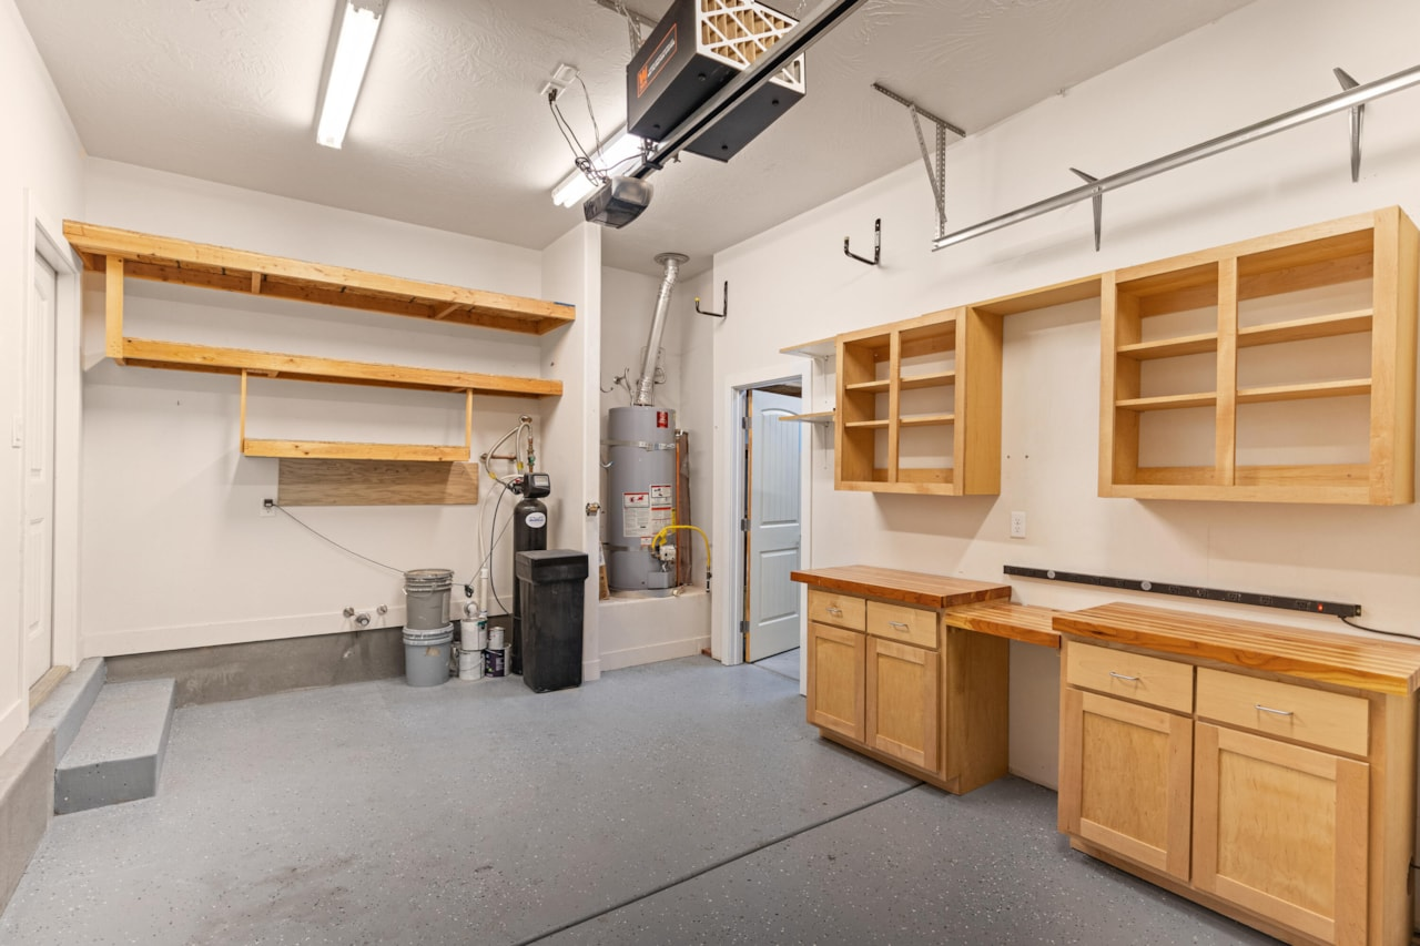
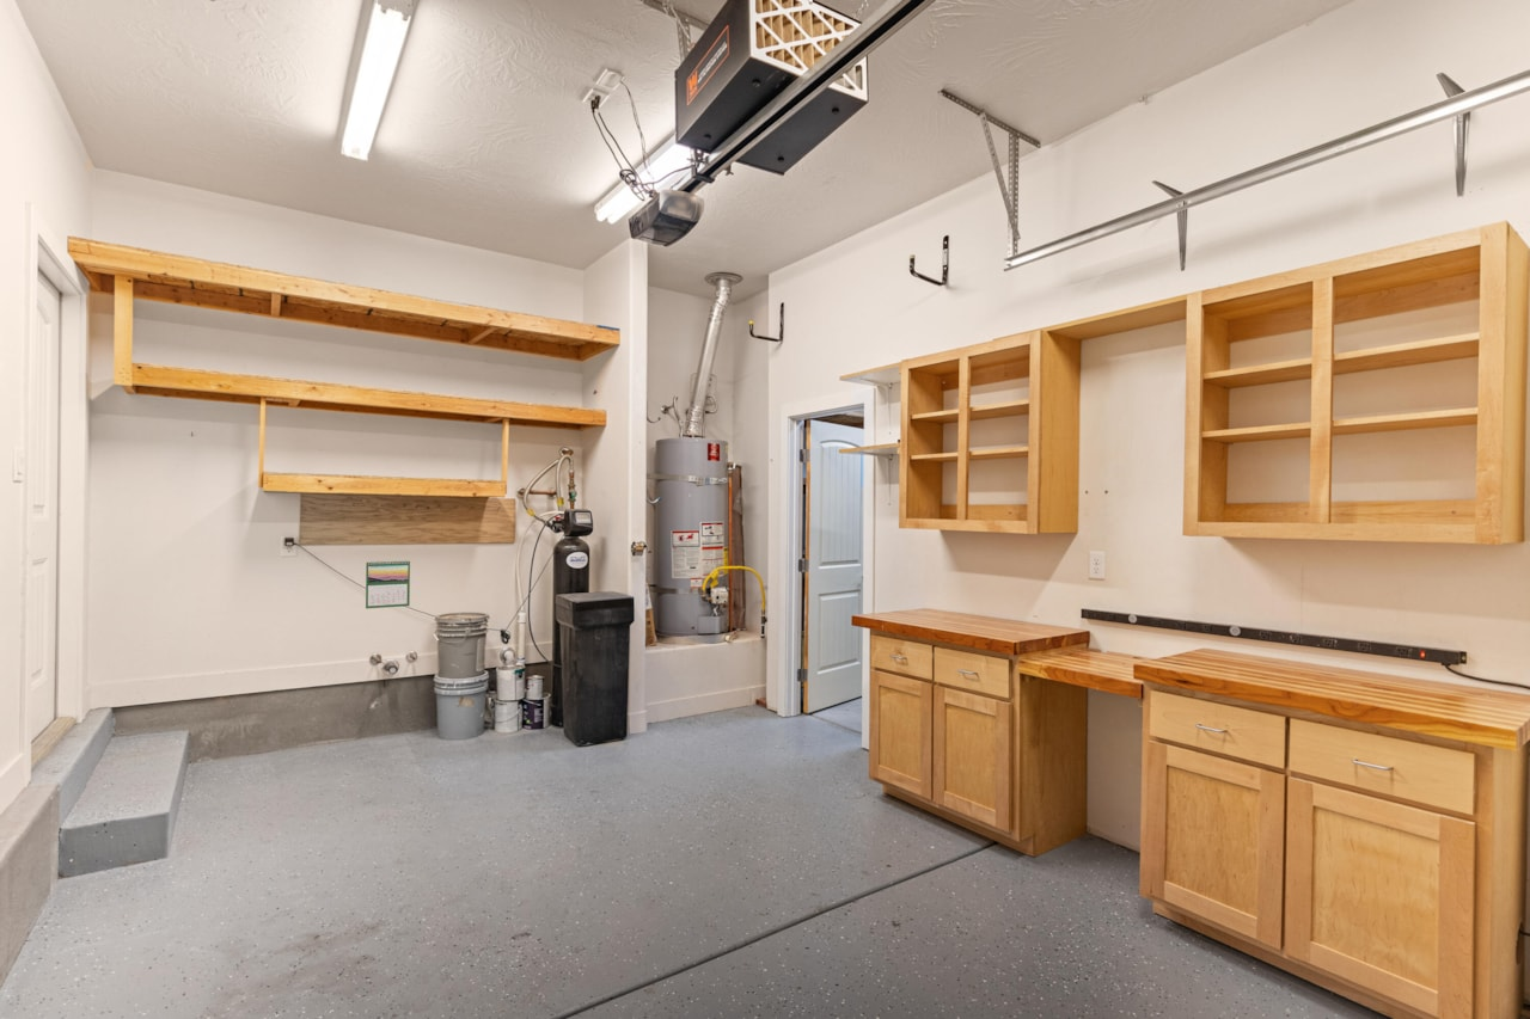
+ calendar (387, 583)
